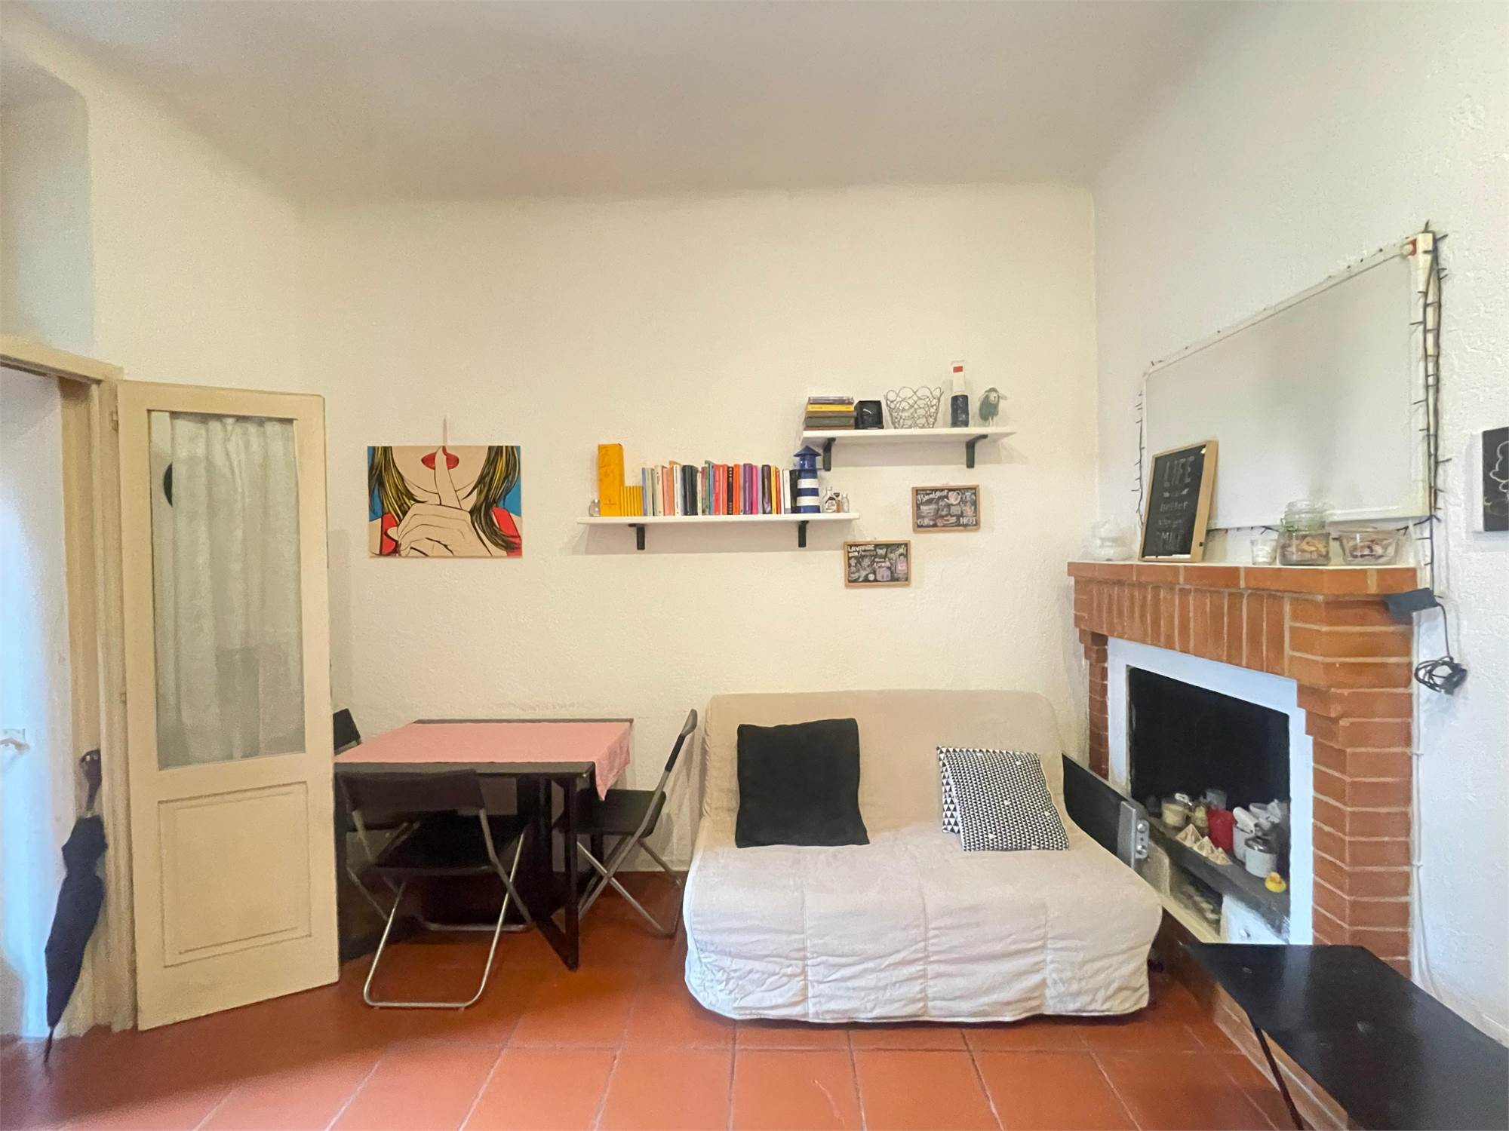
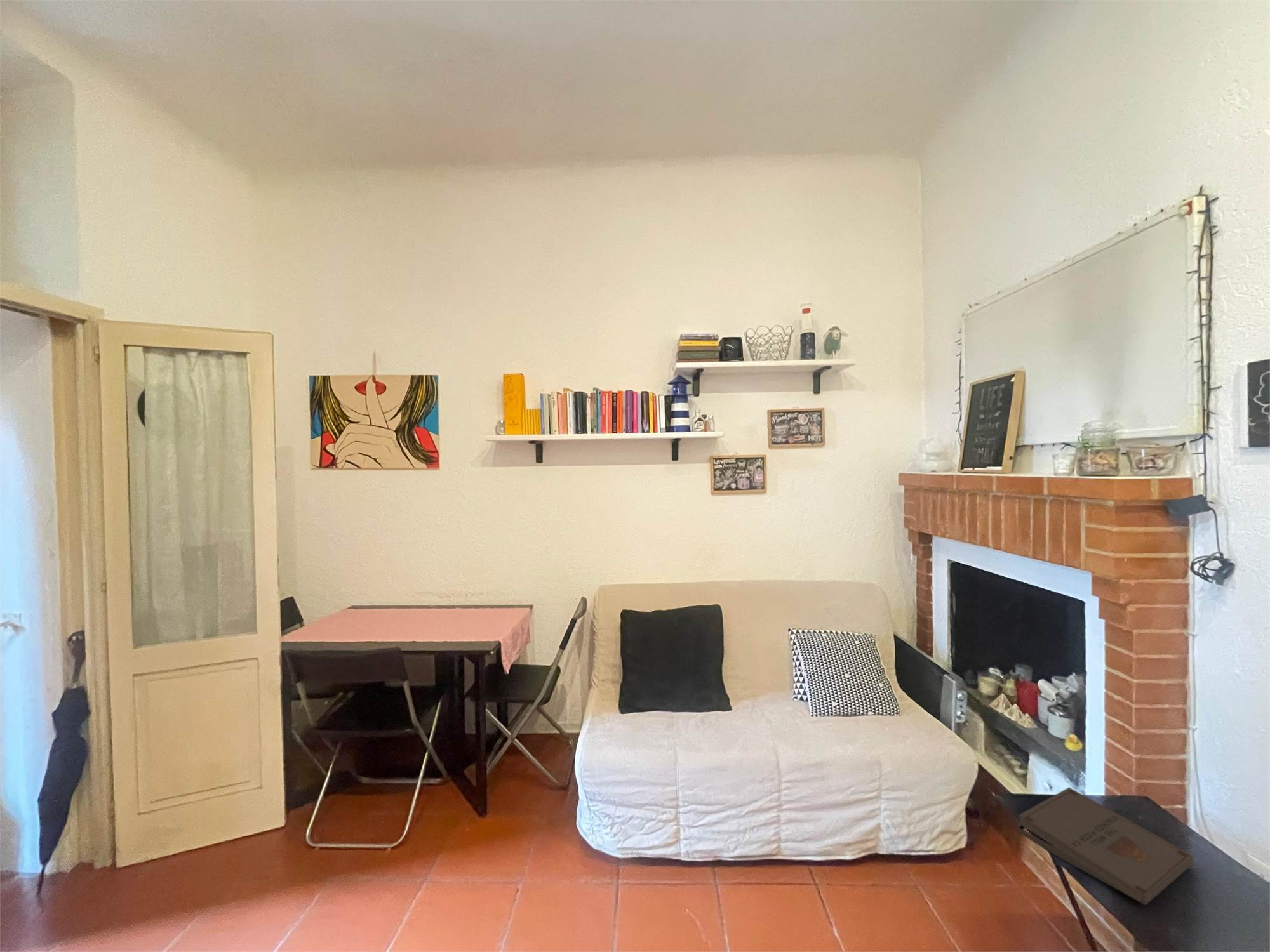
+ pizza box (1100, 837)
